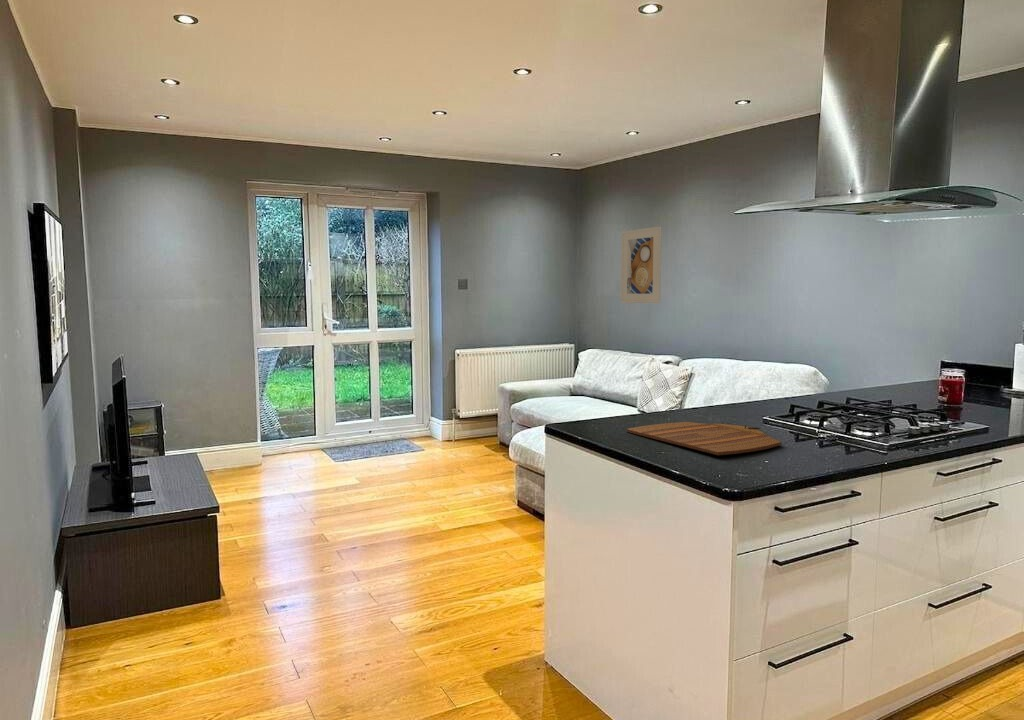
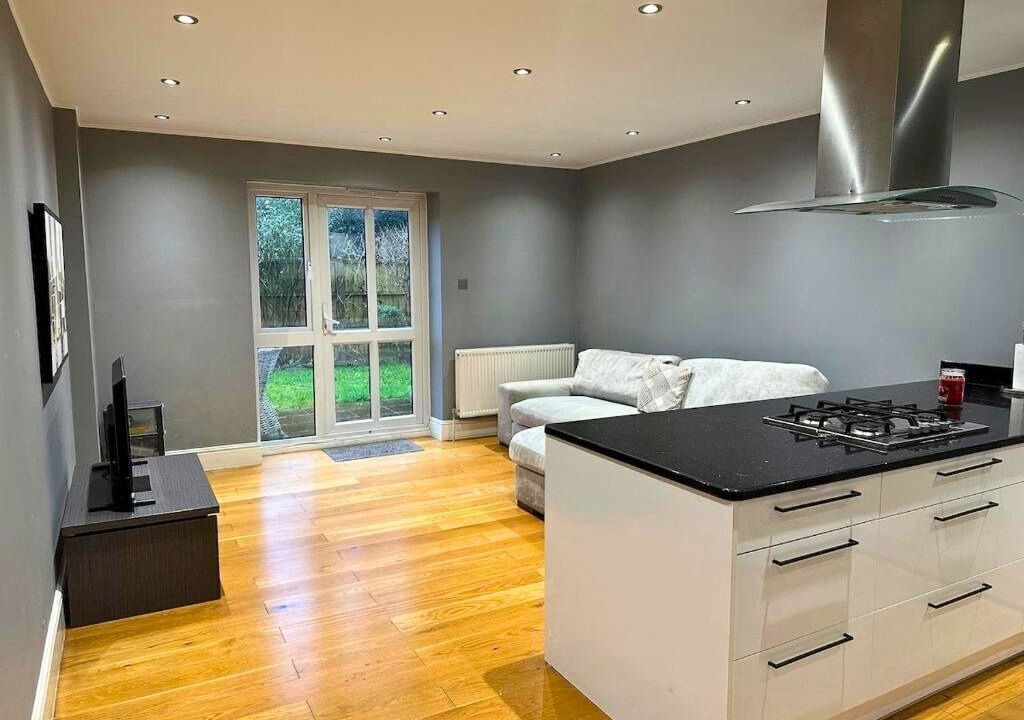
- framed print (640, 266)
- cutting board (712, 432)
